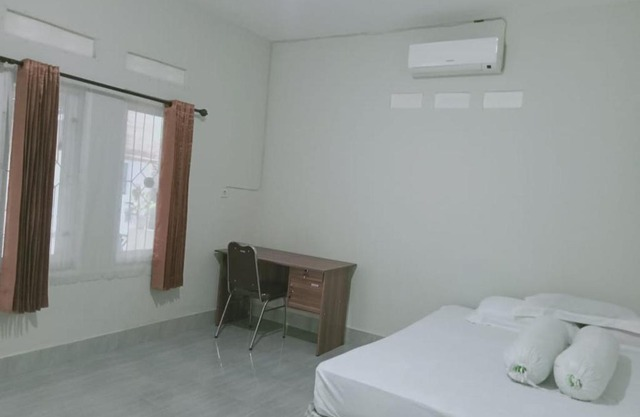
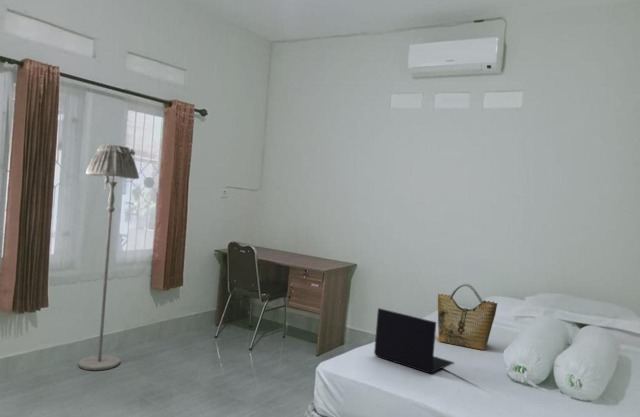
+ grocery bag (465, 313)
+ floor lamp (107, 255)
+ laptop (415, 336)
